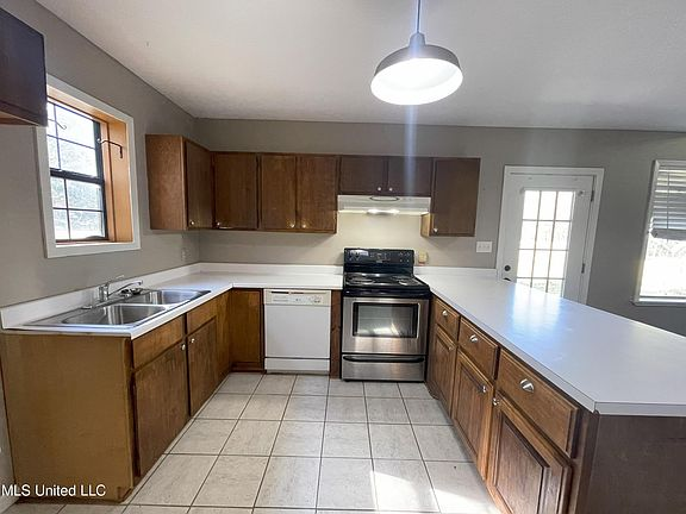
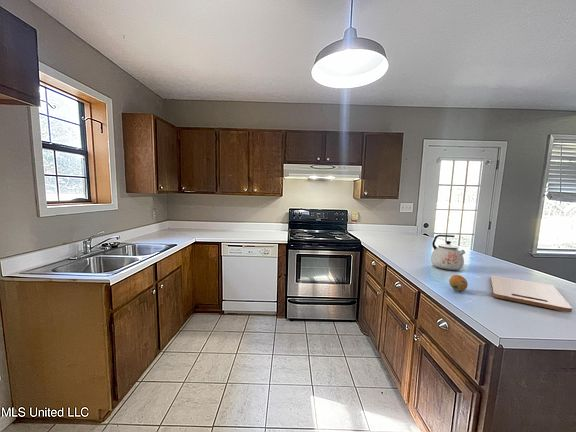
+ cutting board (524, 290)
+ kettle (447, 251)
+ fruit (458, 282)
